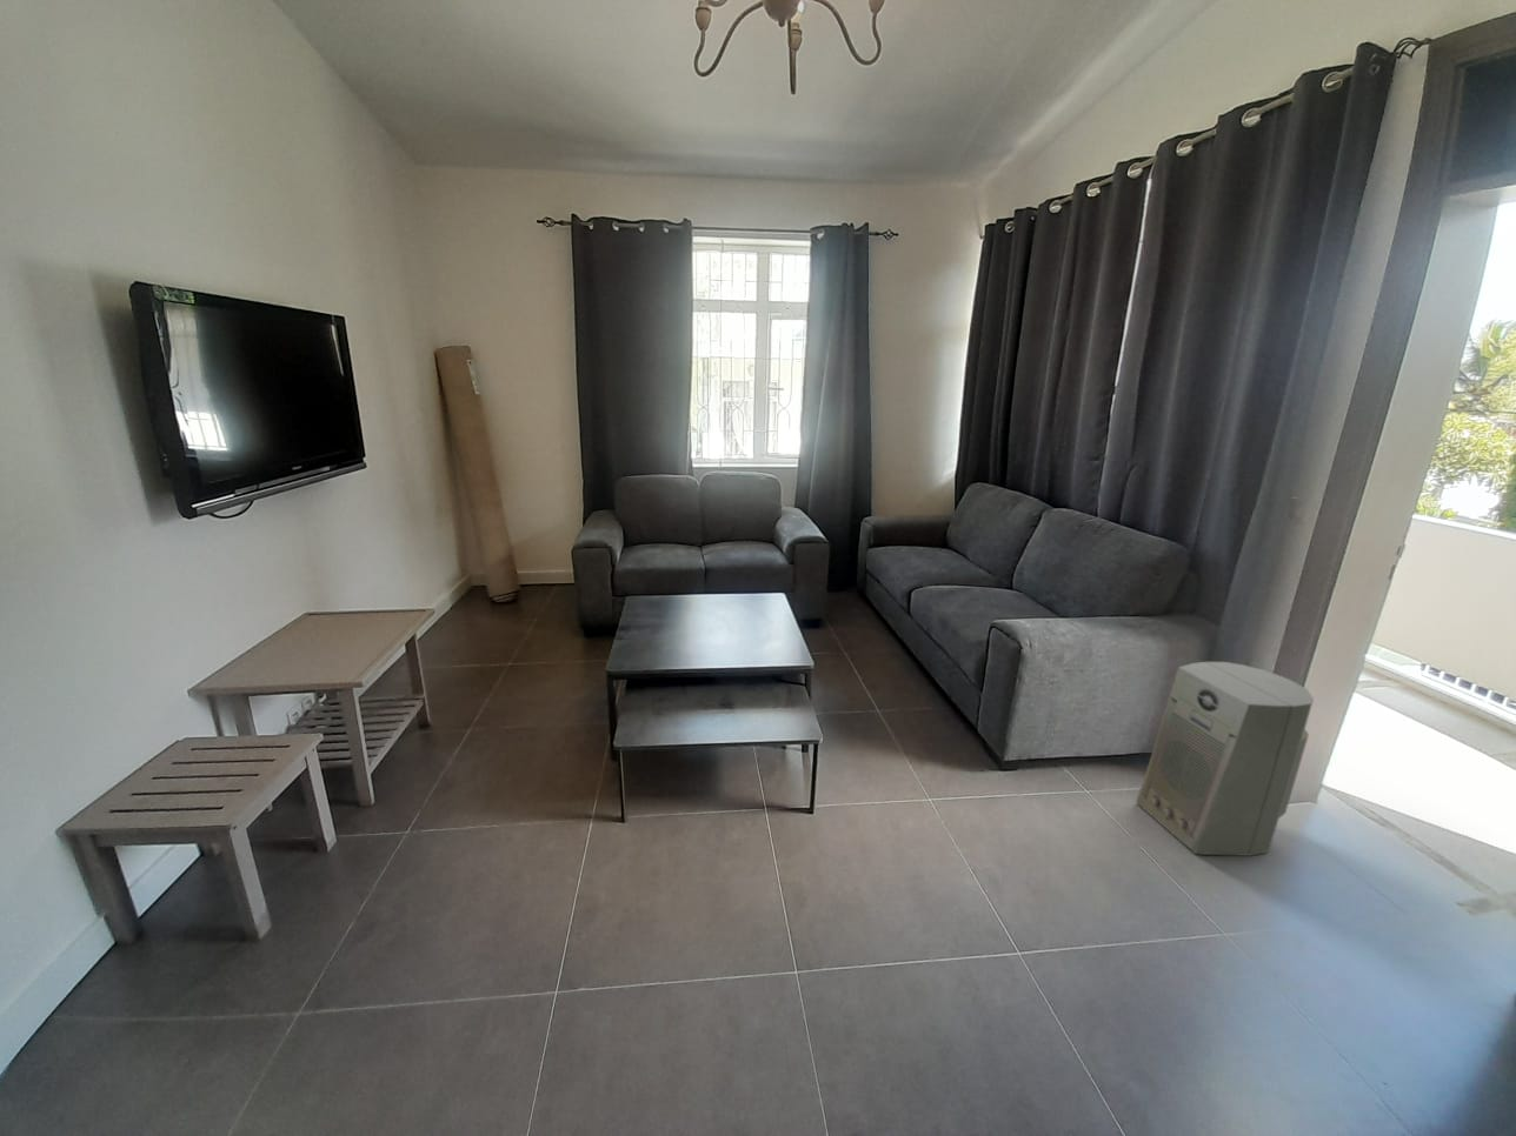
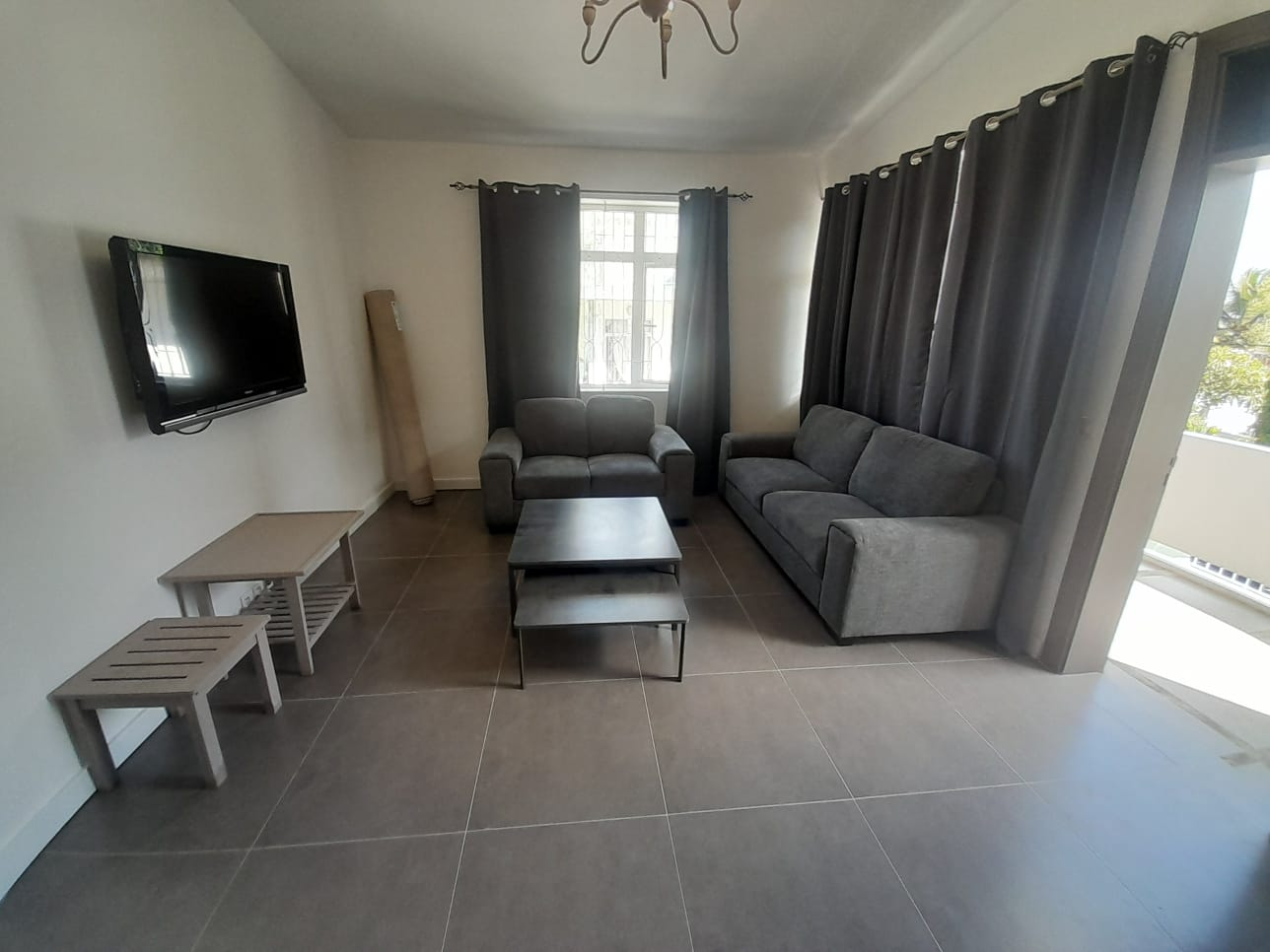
- fan (1230, 754)
